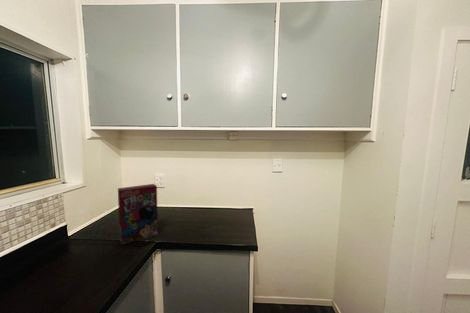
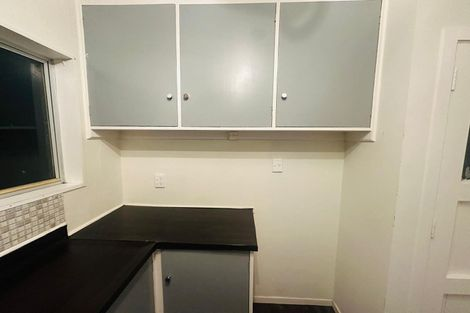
- cereal box (138, 212)
